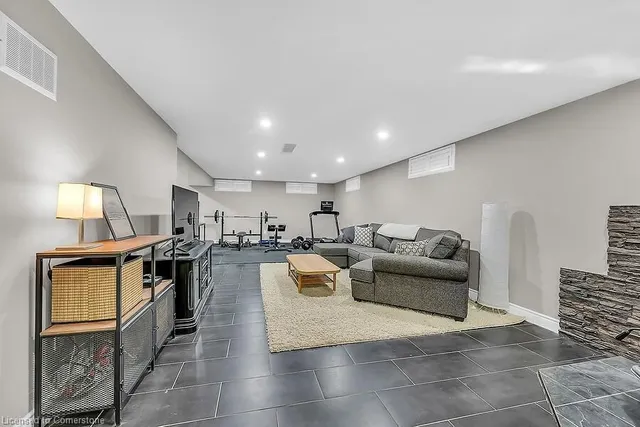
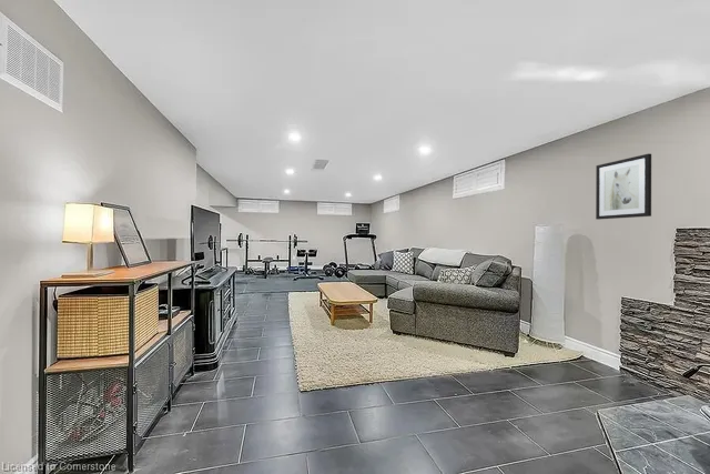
+ wall art (621, 189)
